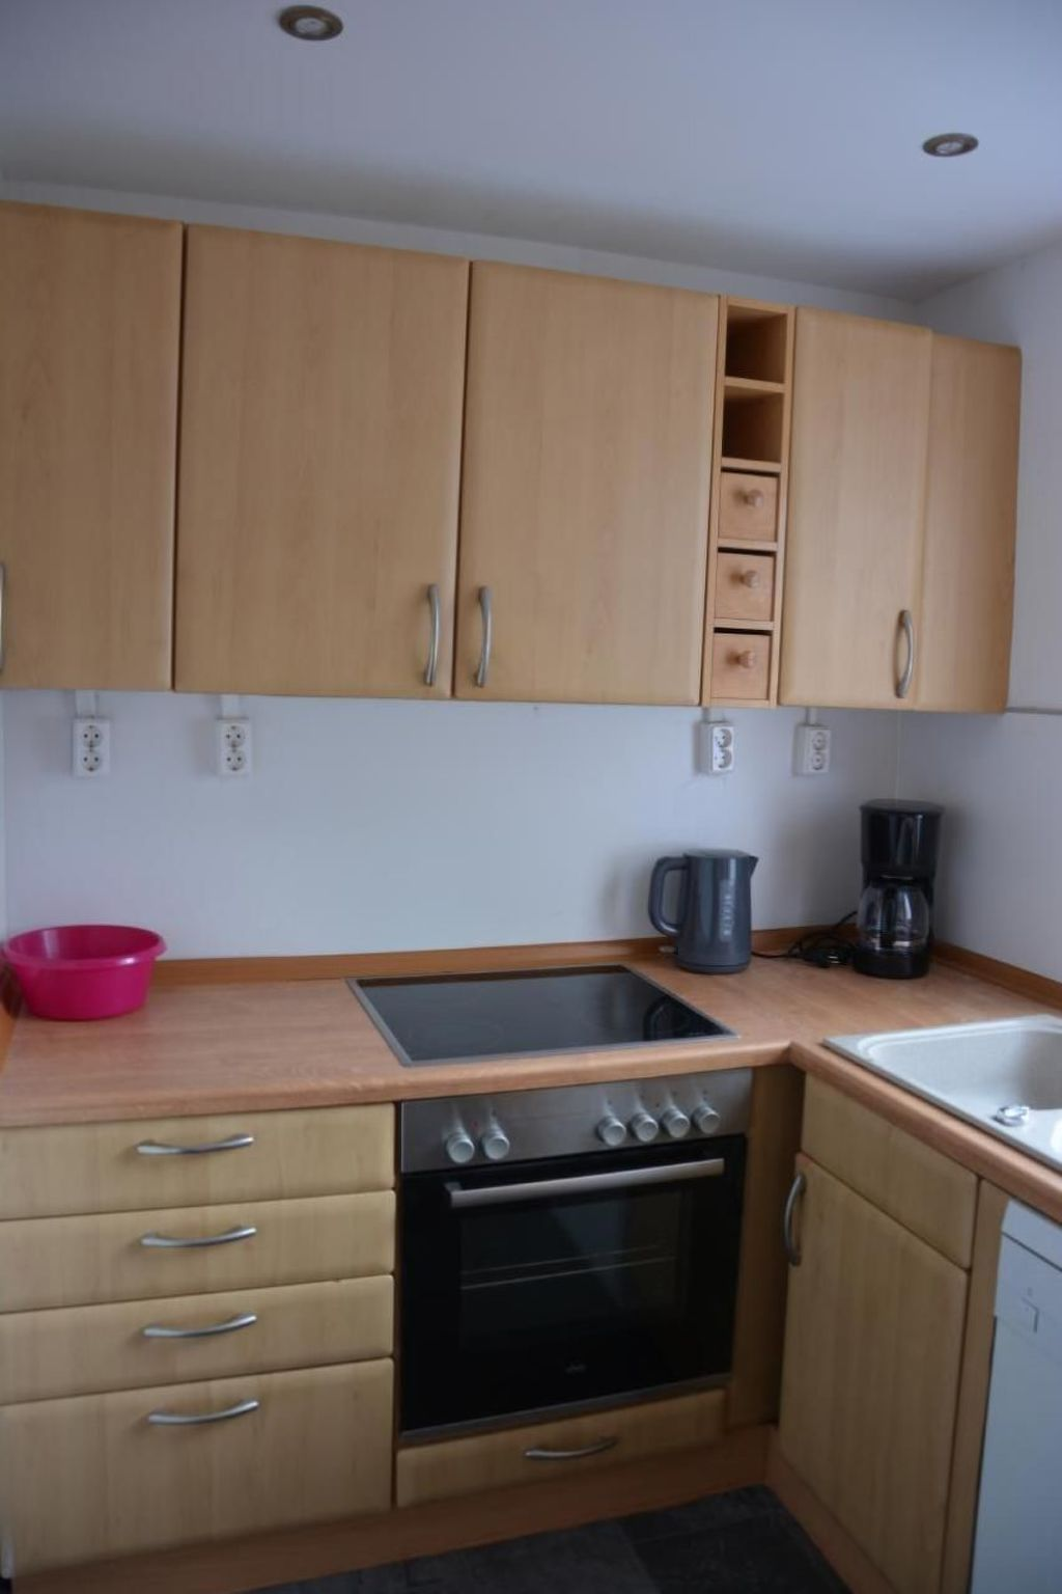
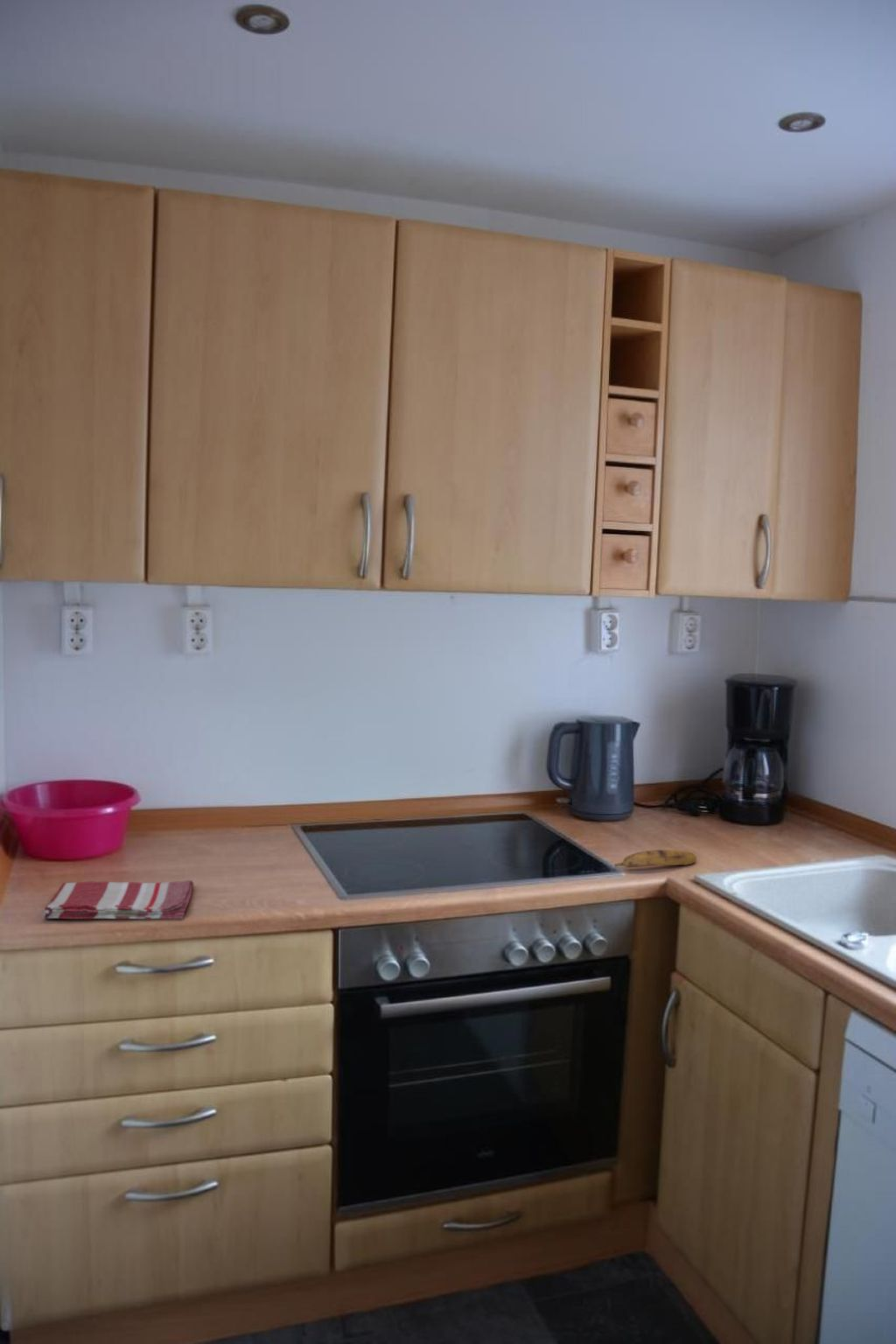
+ dish towel (122, 897)
+ banana (661, 858)
